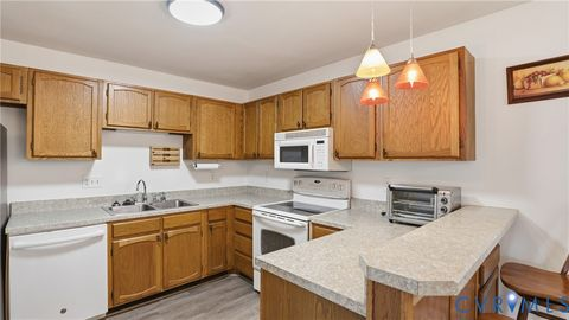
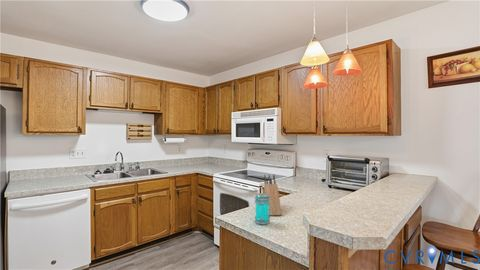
+ jar (262, 207)
+ knife block (271, 193)
